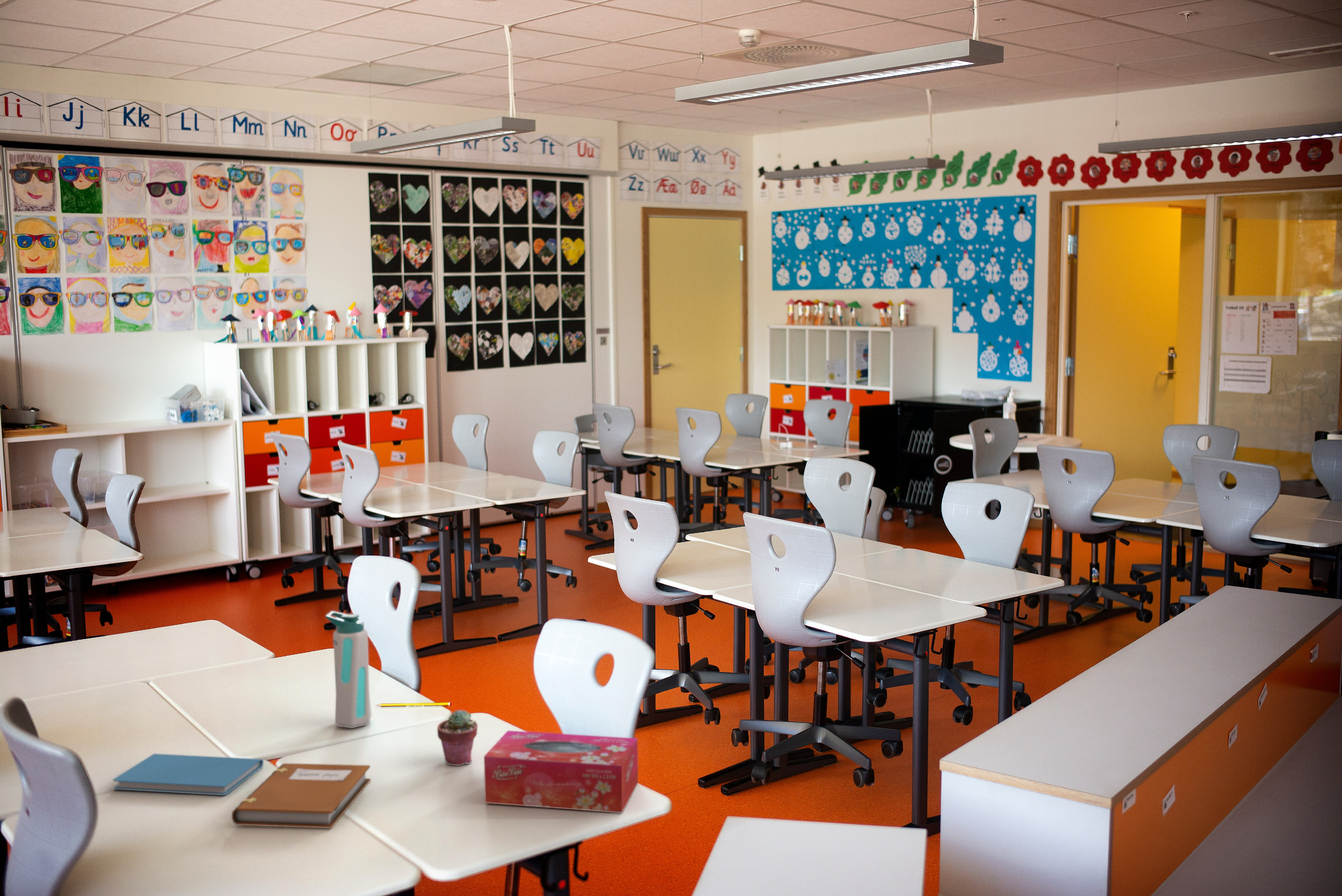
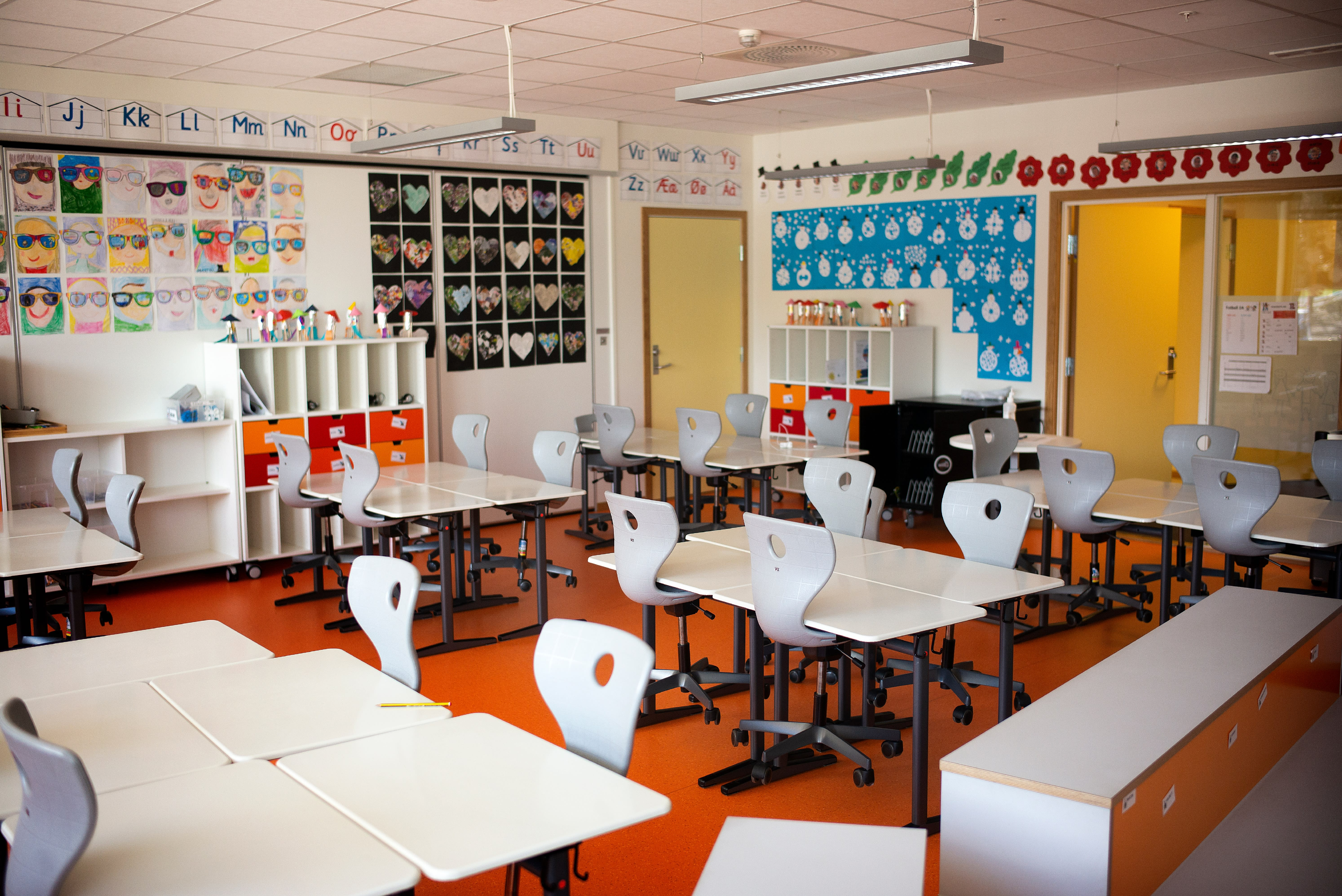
- notebook (305, 792)
- water bottle (349, 668)
- potted succulent (458, 736)
- book (189, 773)
- tissue box (563, 770)
